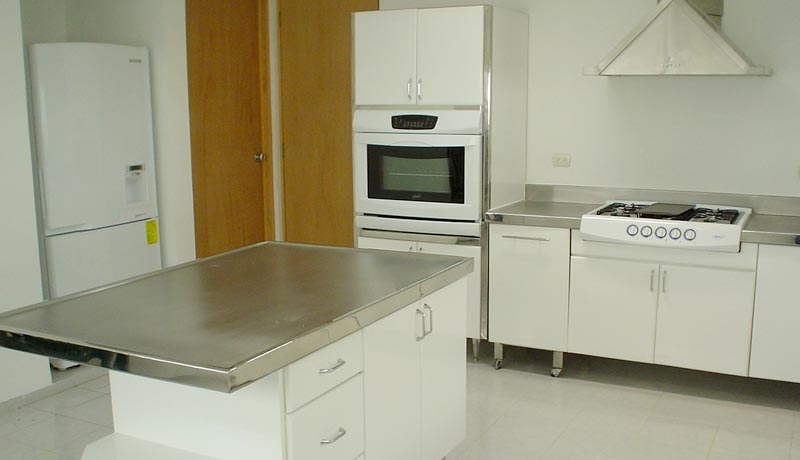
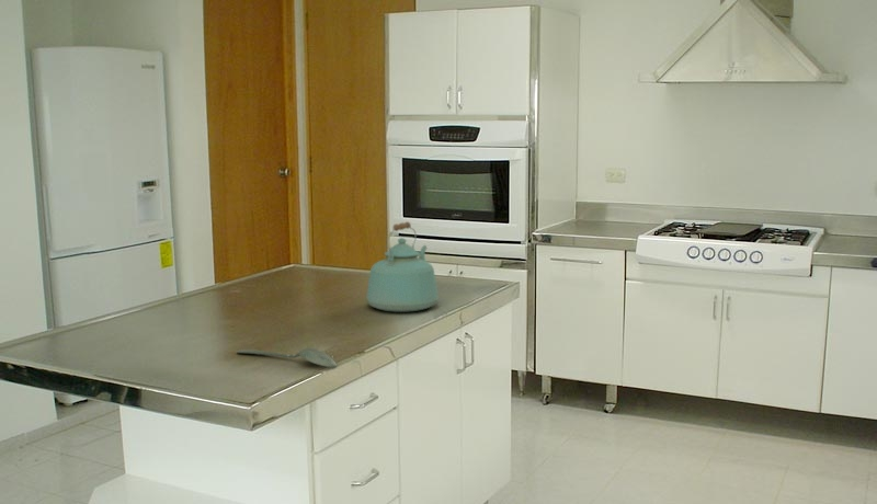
+ spoon (284, 354)
+ kettle (406, 263)
